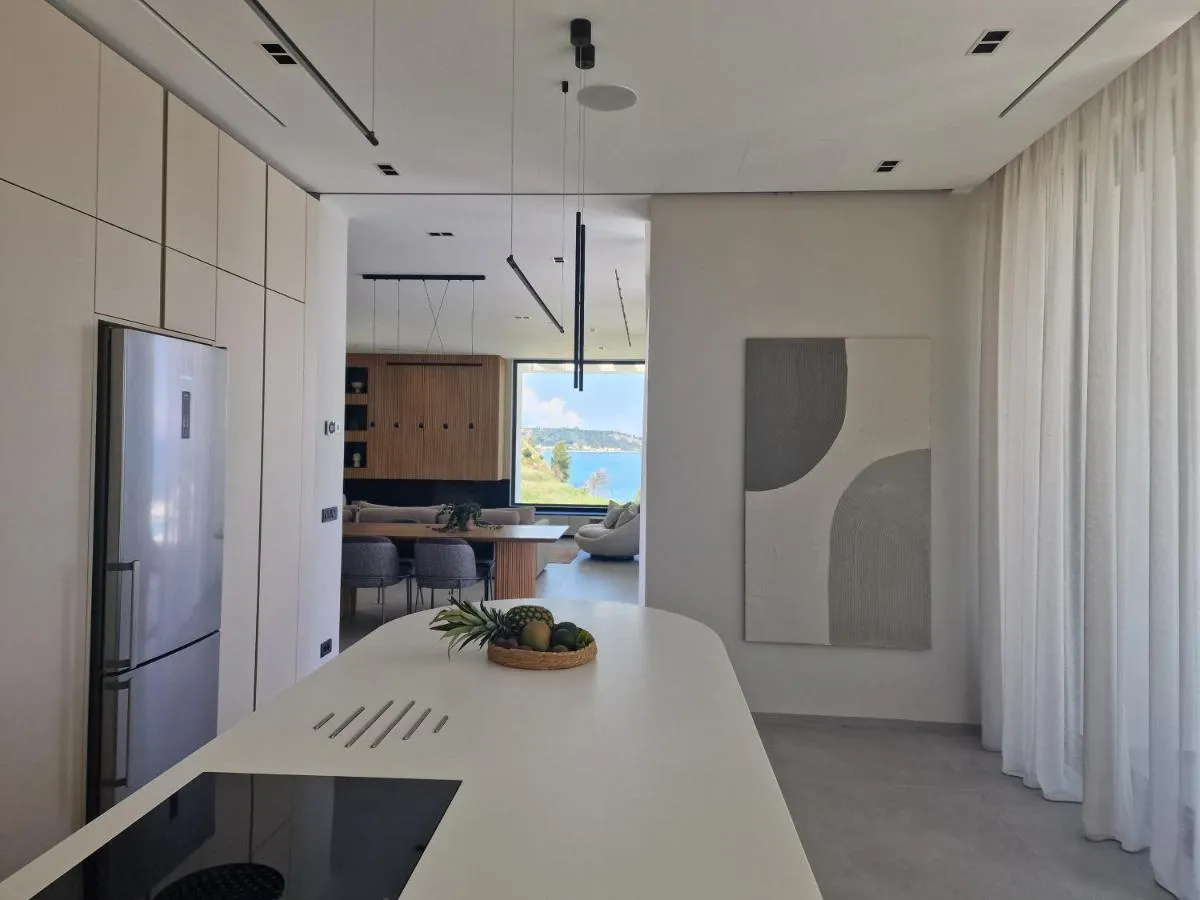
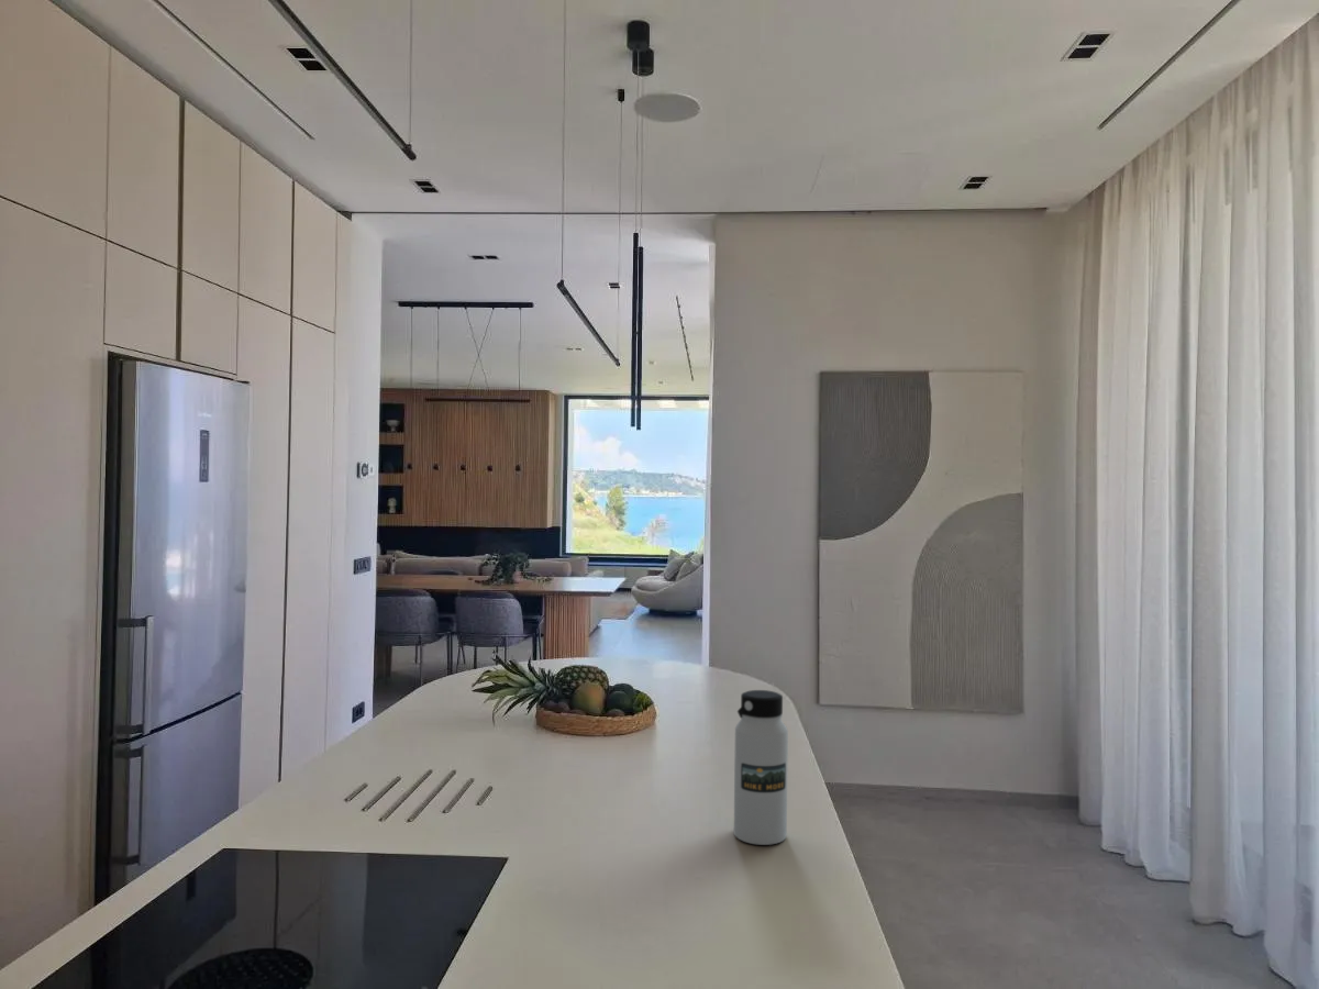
+ water bottle (761, 764)
